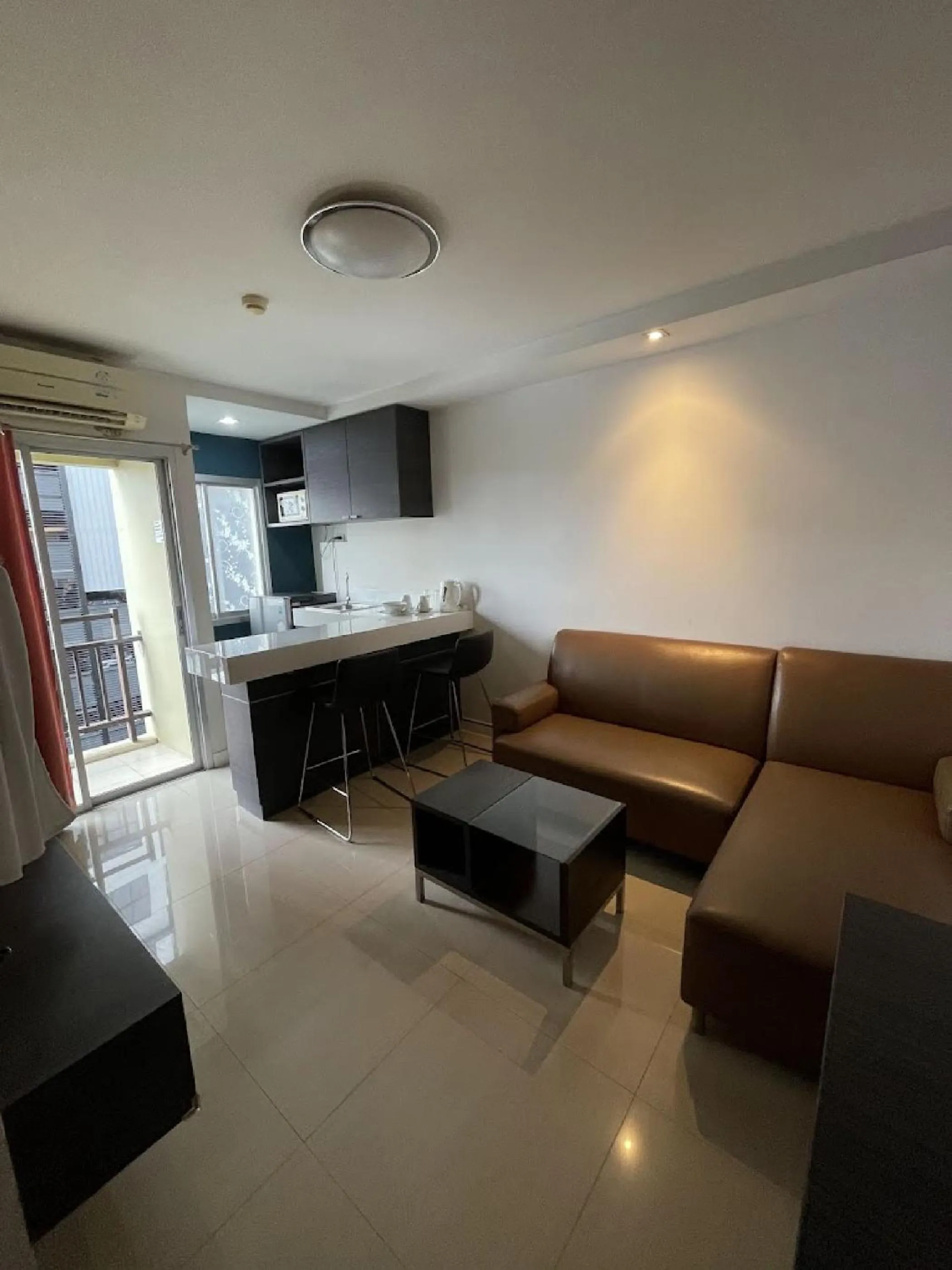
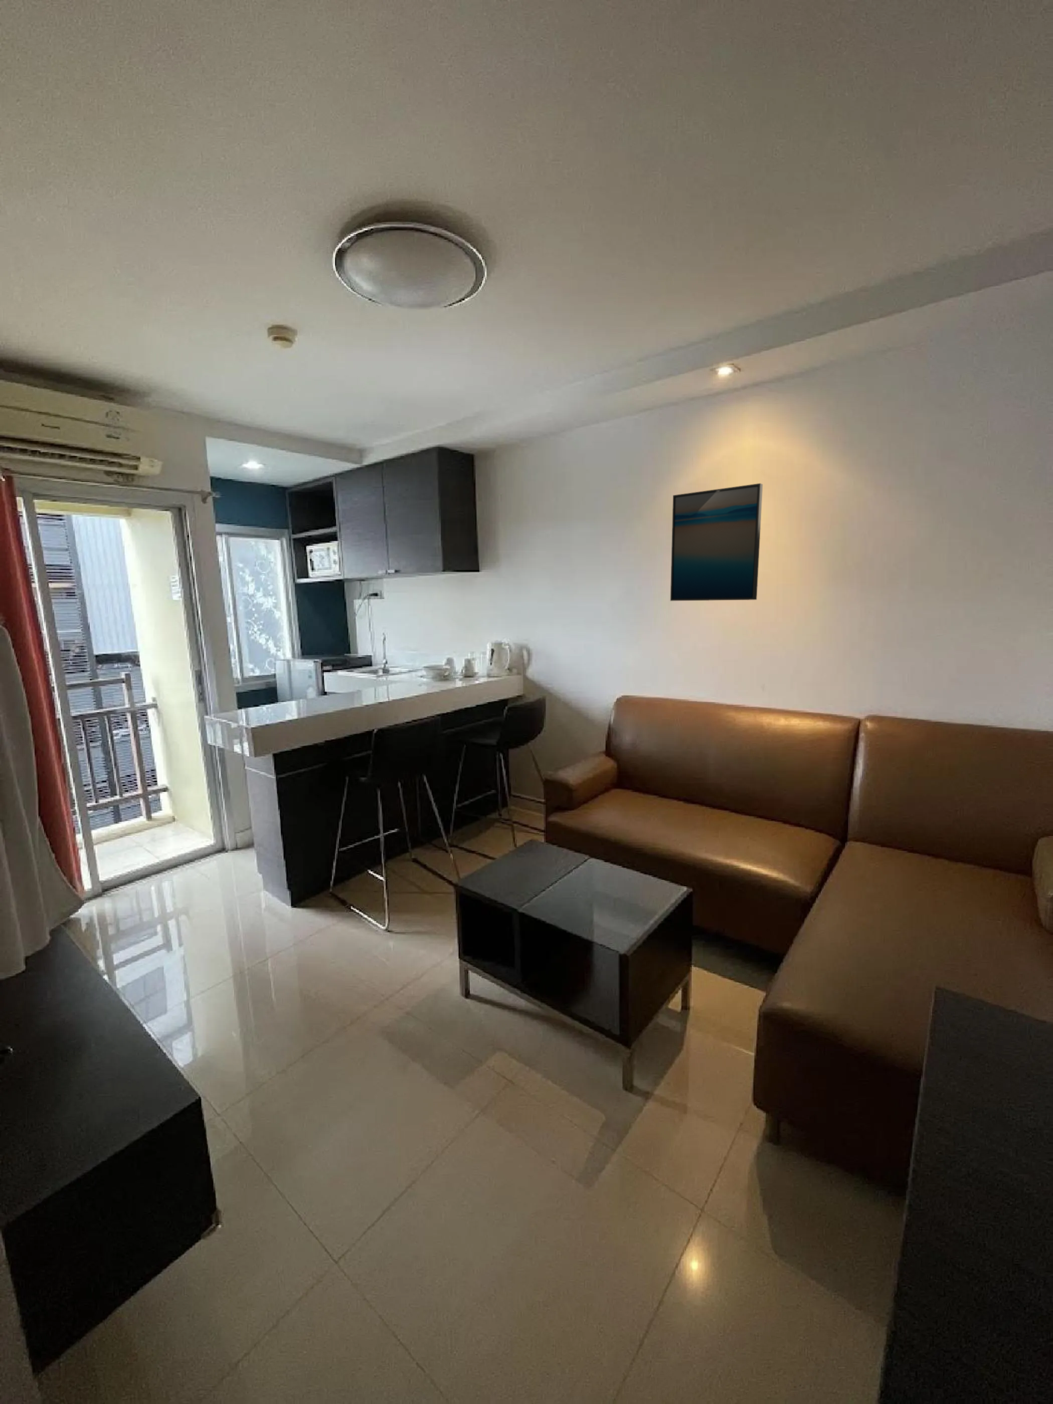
+ wall art (713, 546)
